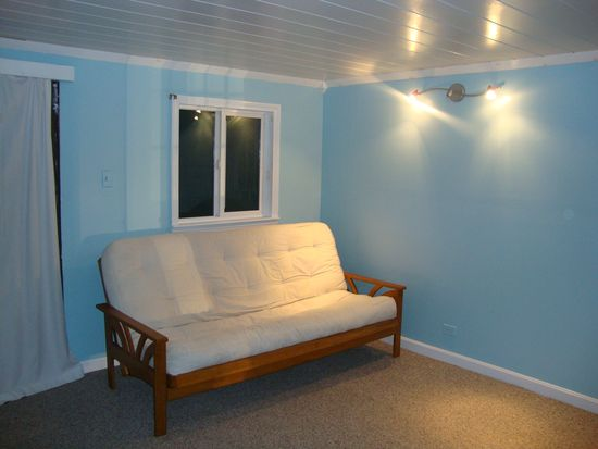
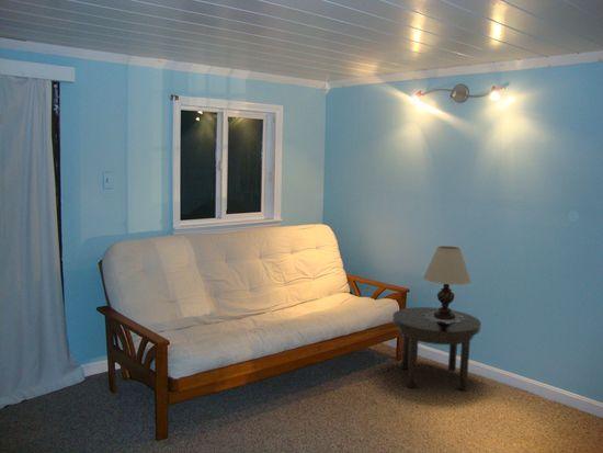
+ side table (434, 343)
+ table lamp (446, 282)
